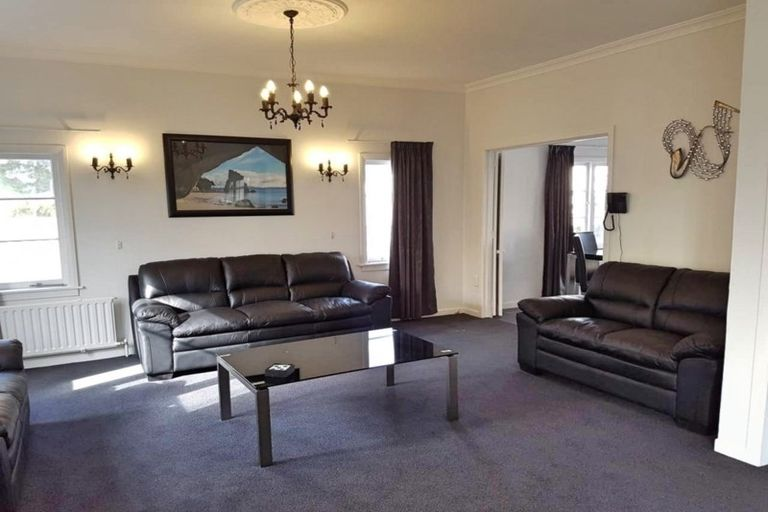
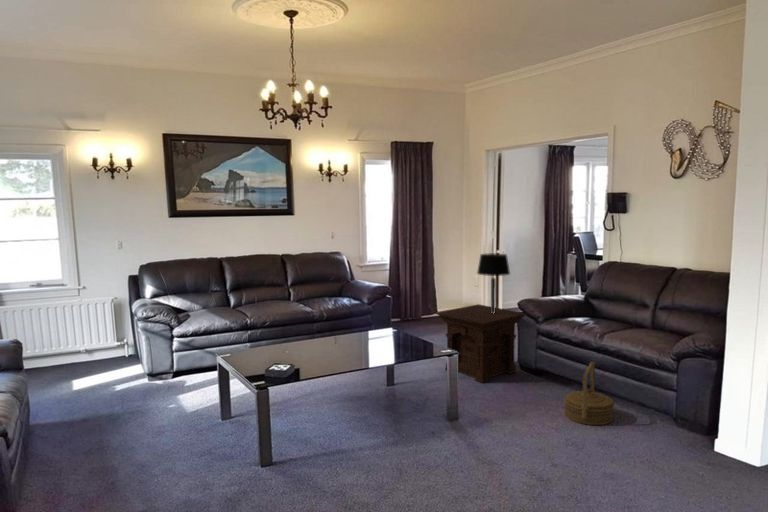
+ table lamp (493, 283)
+ basket (589, 391)
+ side table (480, 342)
